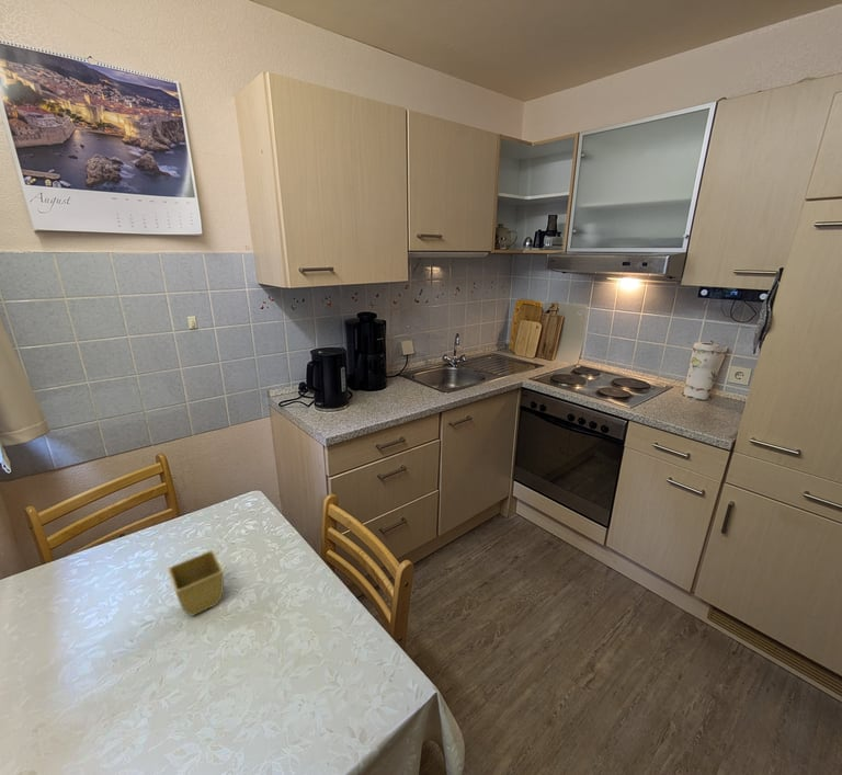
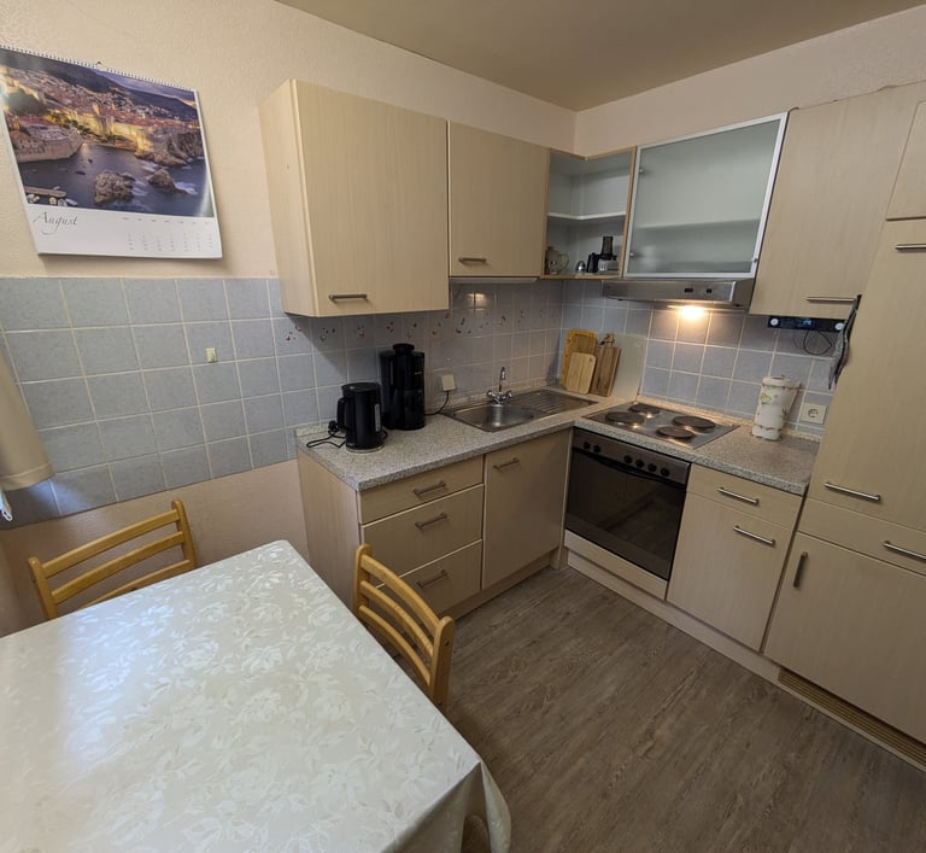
- flower pot (198, 586)
